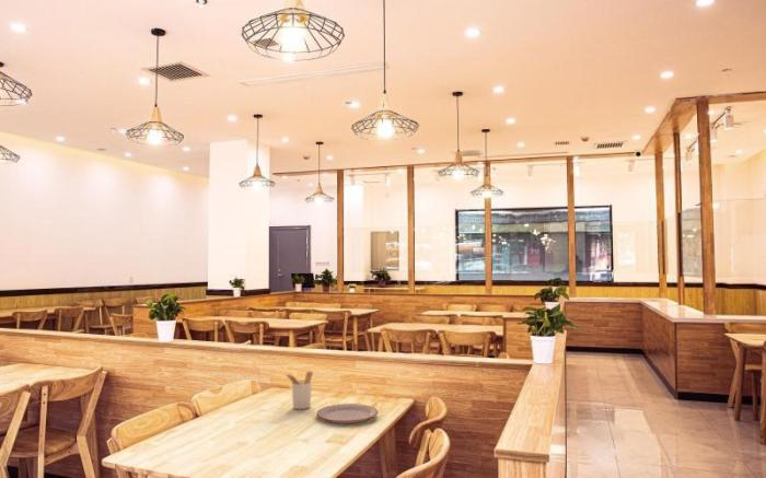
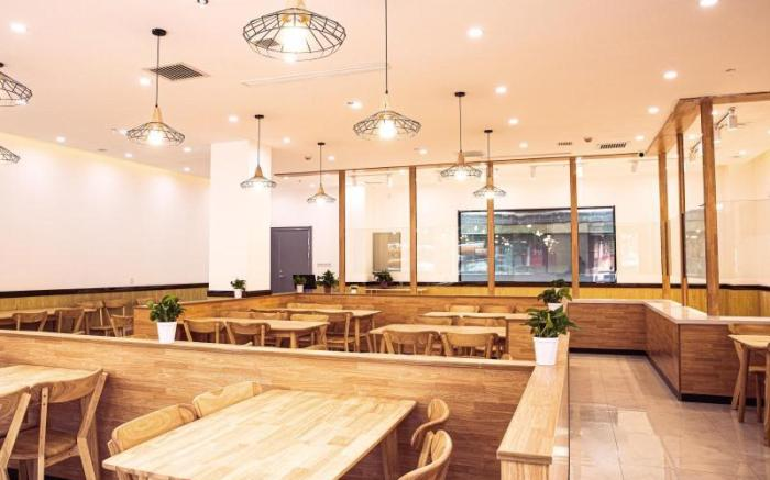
- utensil holder (298, 389)
- plate (347, 413)
